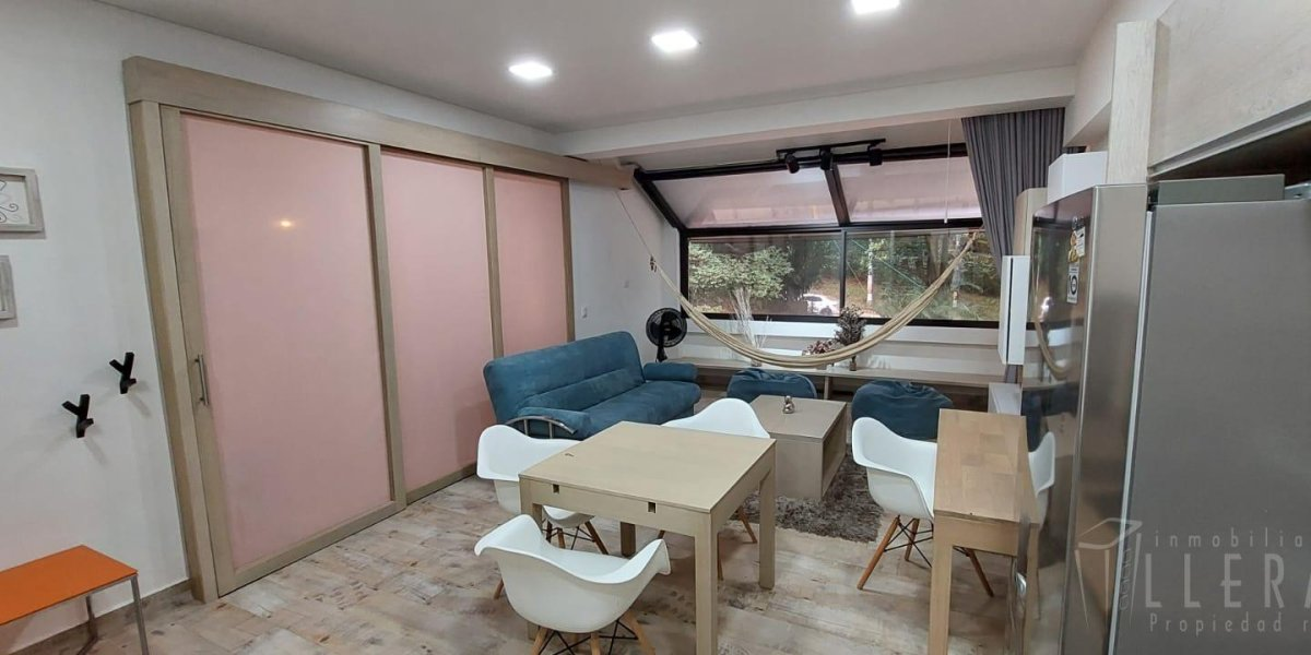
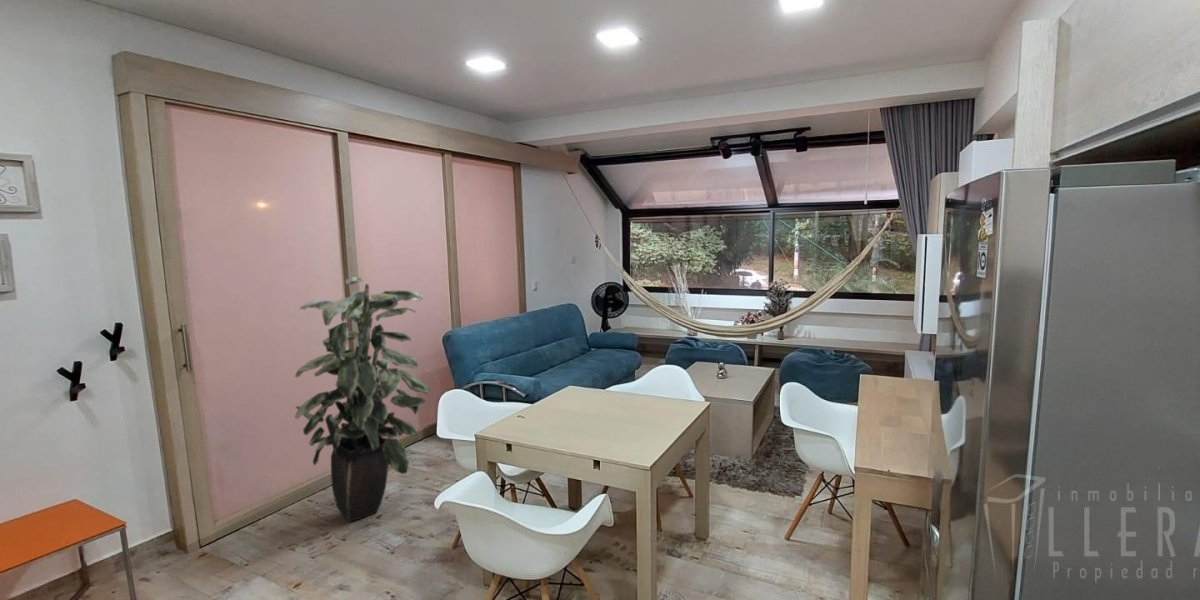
+ indoor plant (365, 398)
